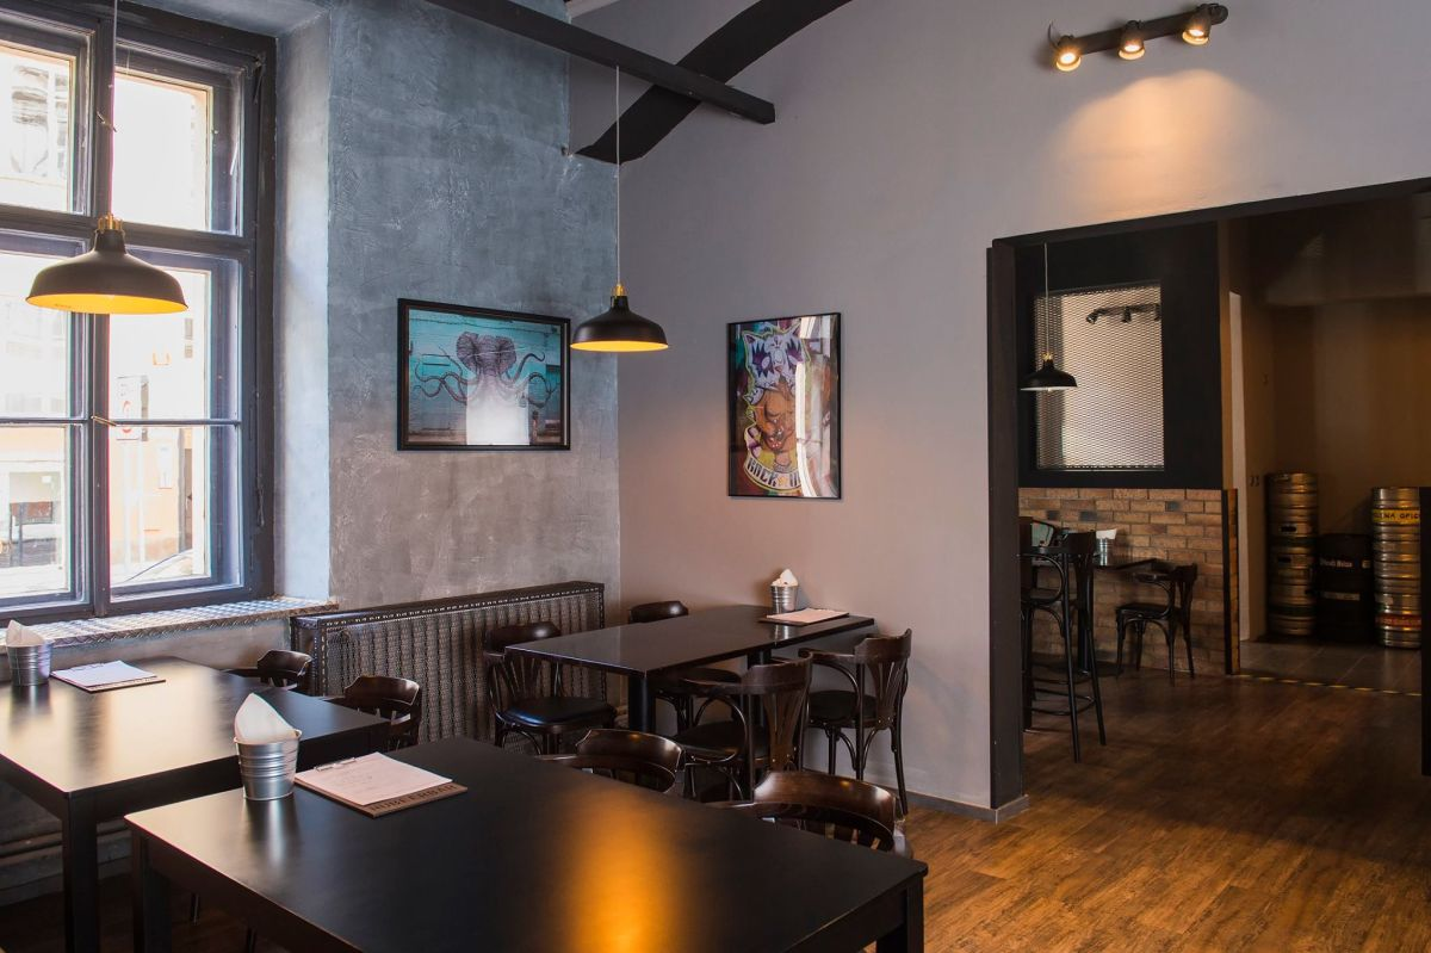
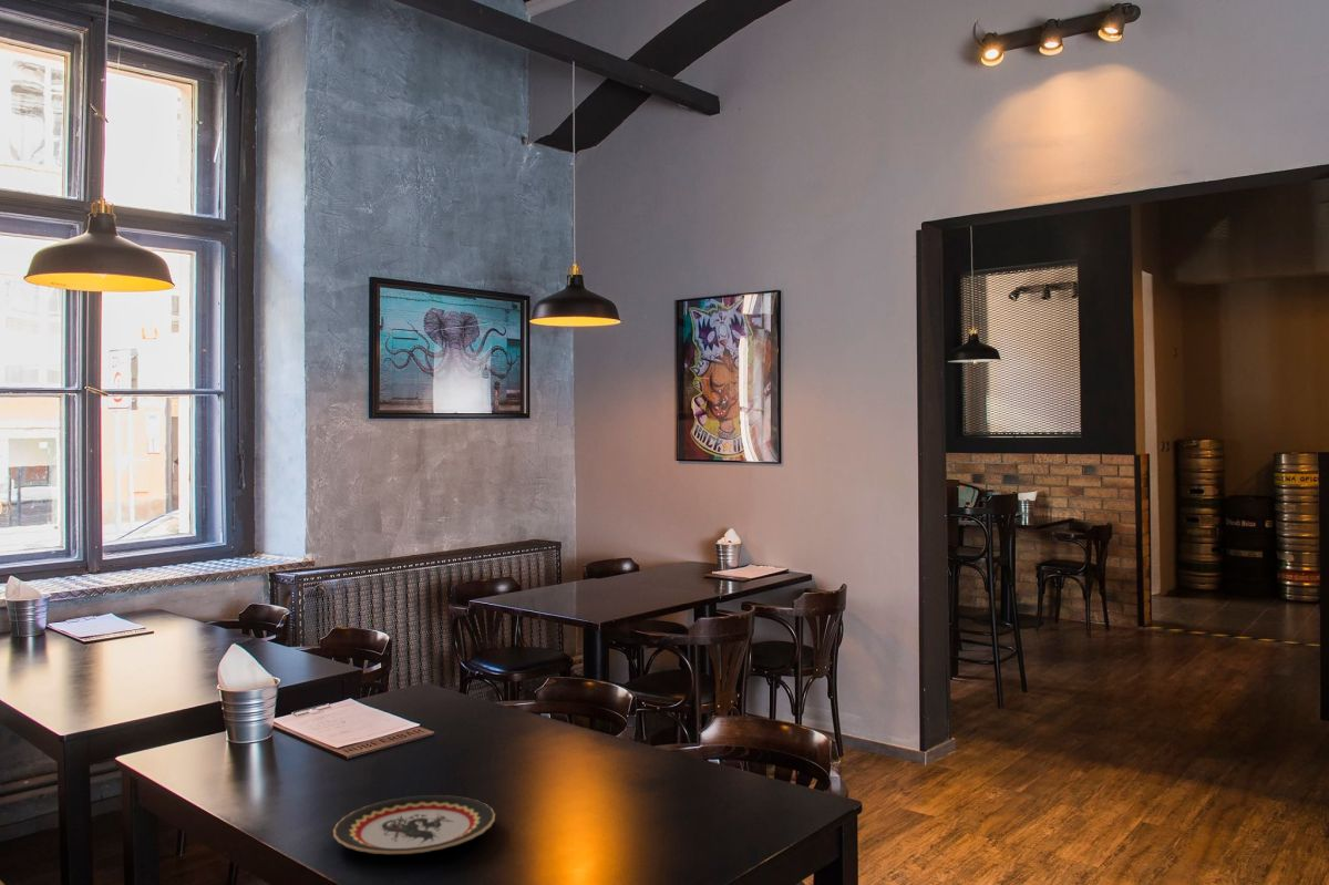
+ plate (415, 827)
